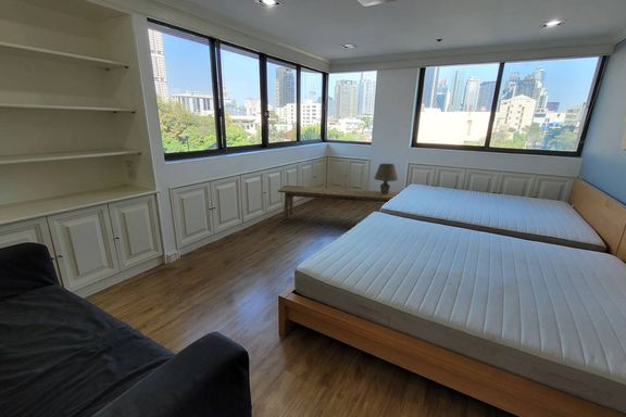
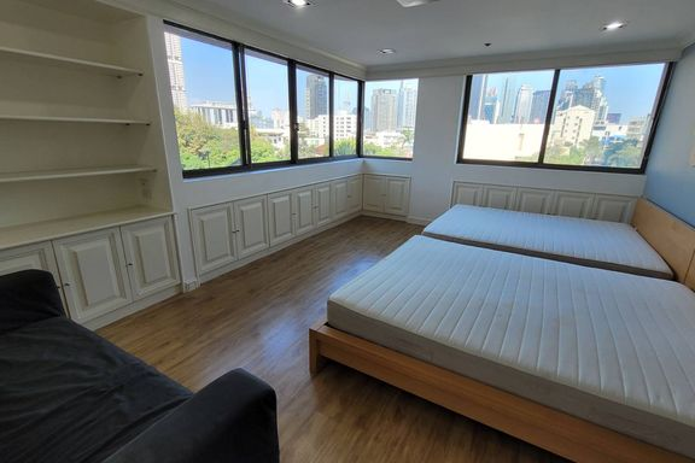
- table lamp (385, 178)
- bench (339, 199)
